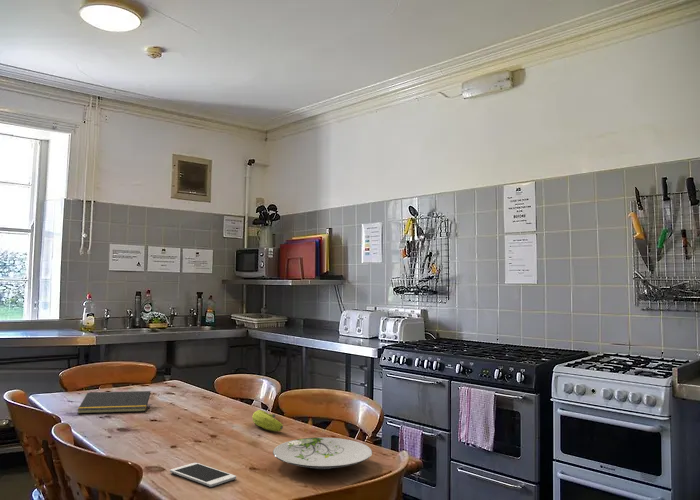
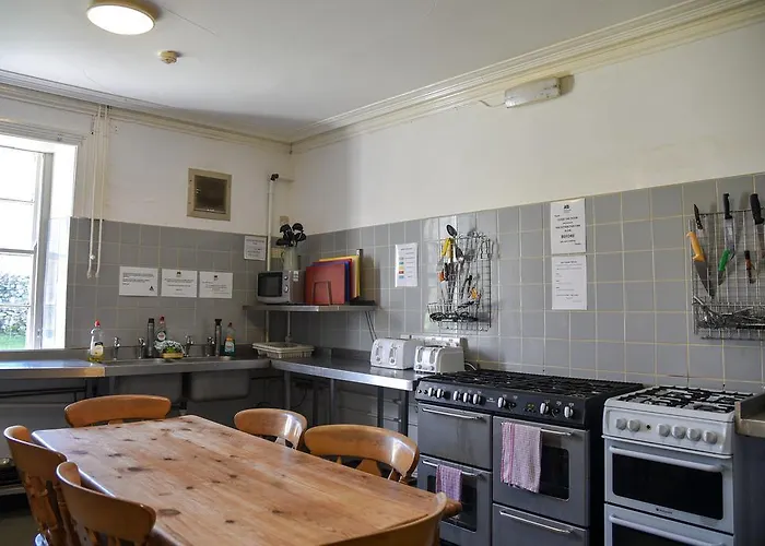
- plate (322, 457)
- fruit (272, 418)
- notepad (115, 401)
- cell phone (202, 474)
